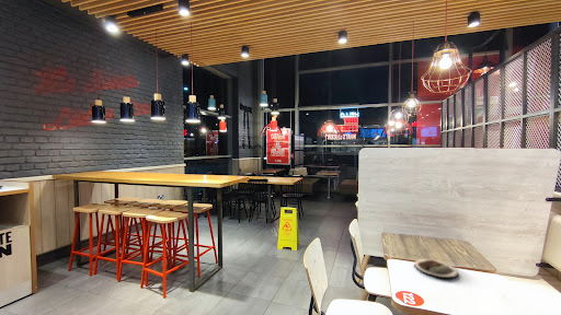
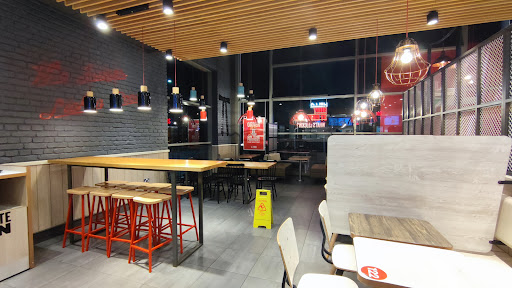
- plate (435, 267)
